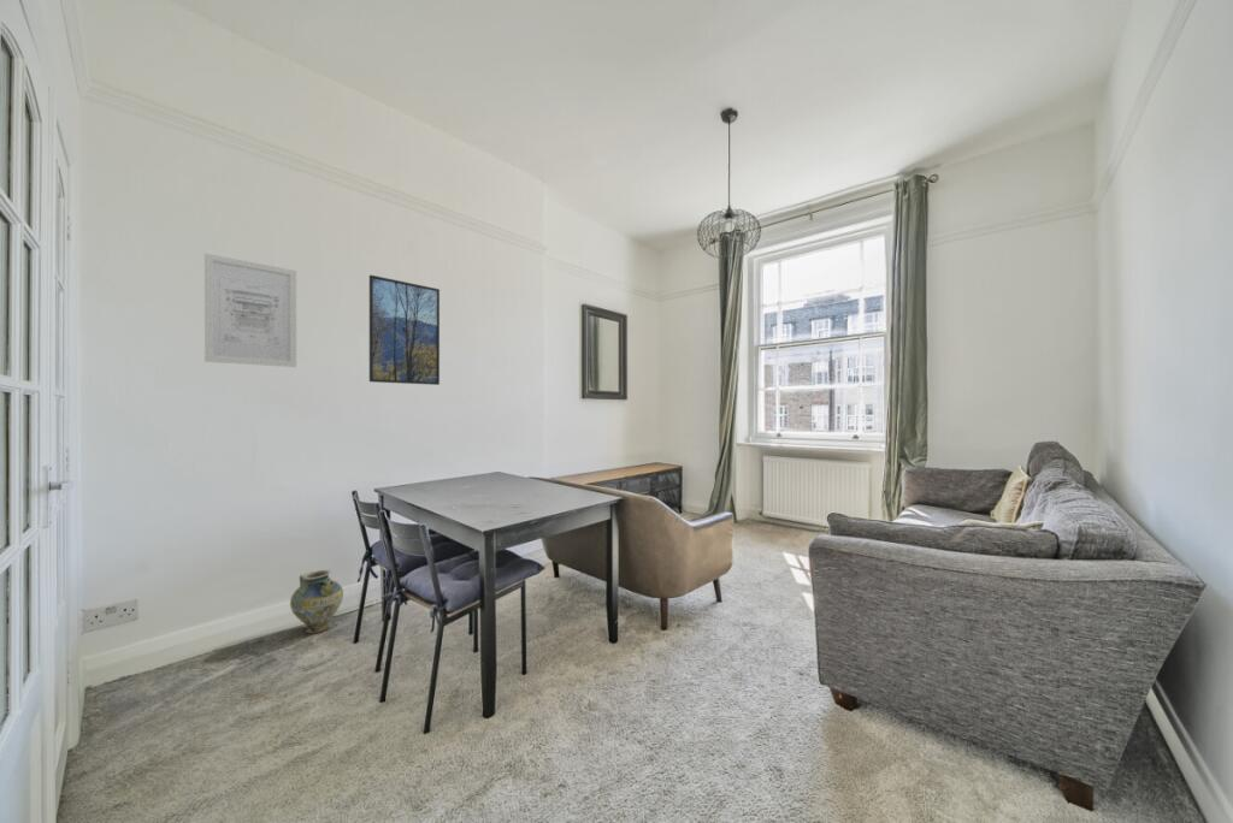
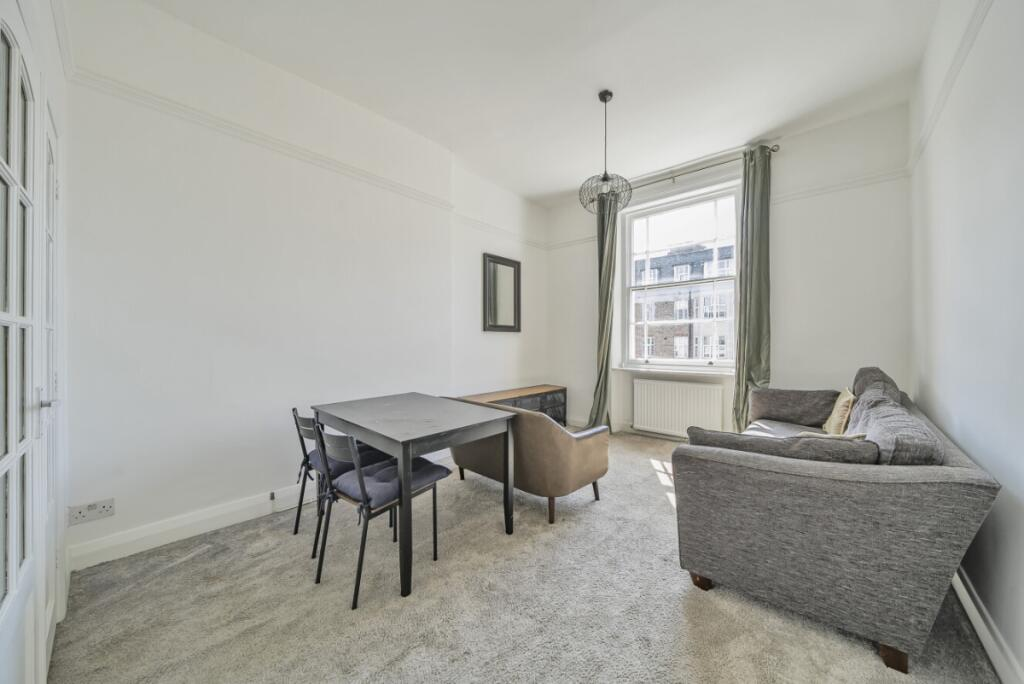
- wall art (253, 313)
- ceramic jug (318, 600)
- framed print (406, 332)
